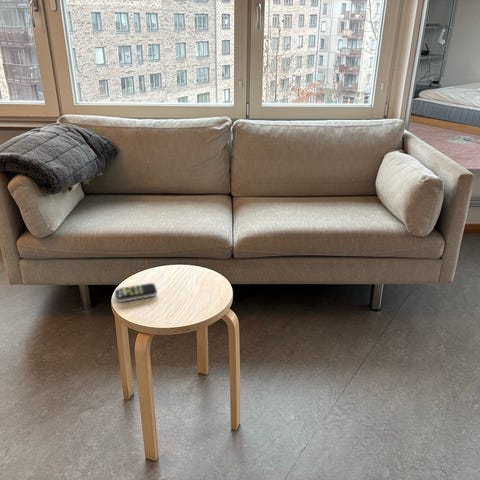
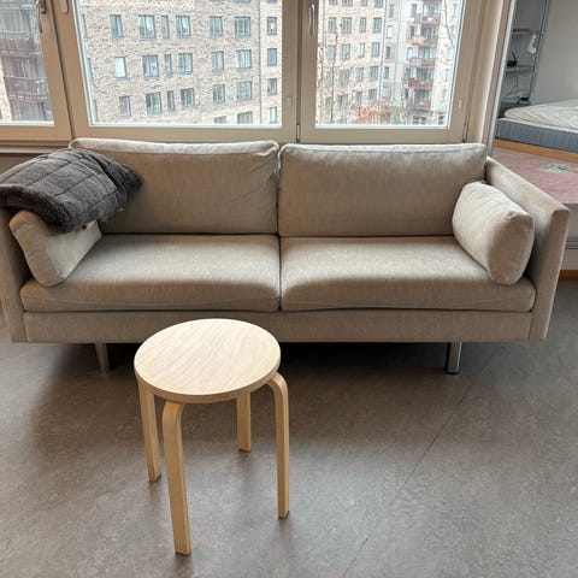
- remote control (136, 292)
